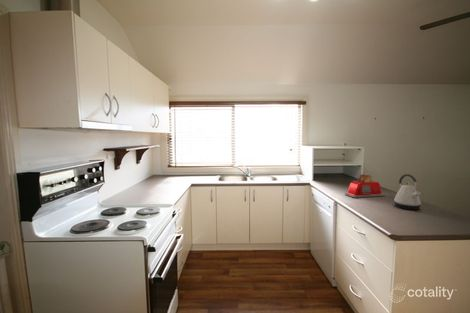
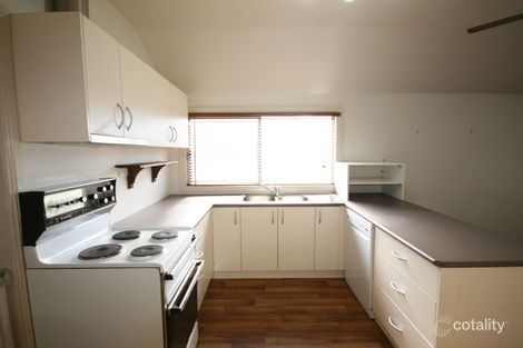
- kettle (408, 191)
- toaster (364, 185)
